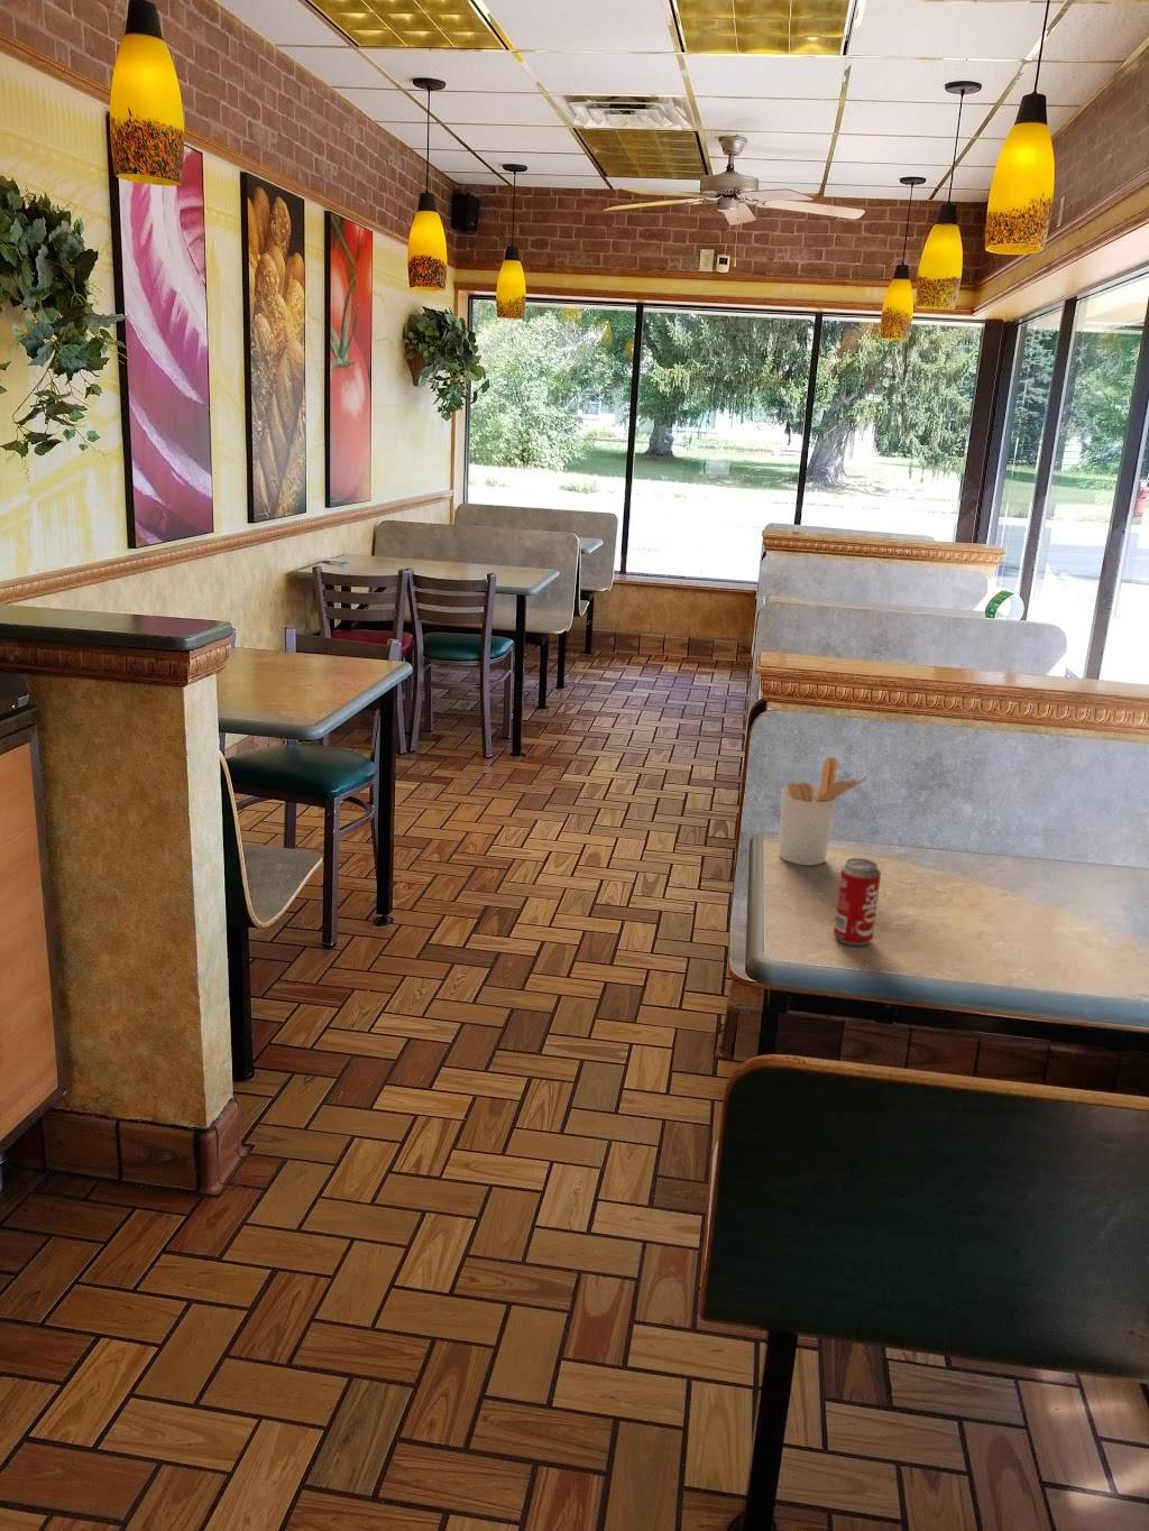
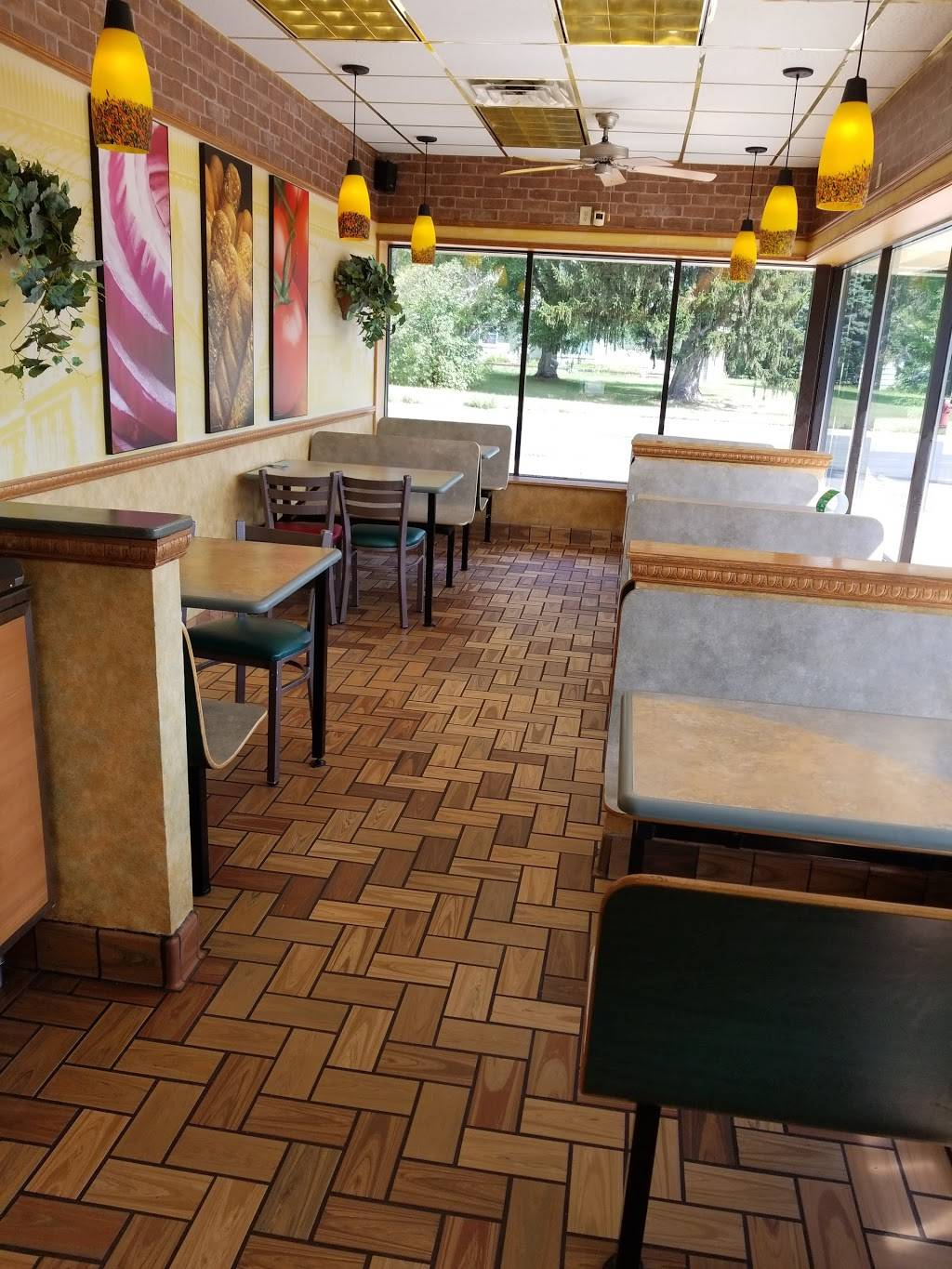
- utensil holder (820, 813)
- beverage can (856, 901)
